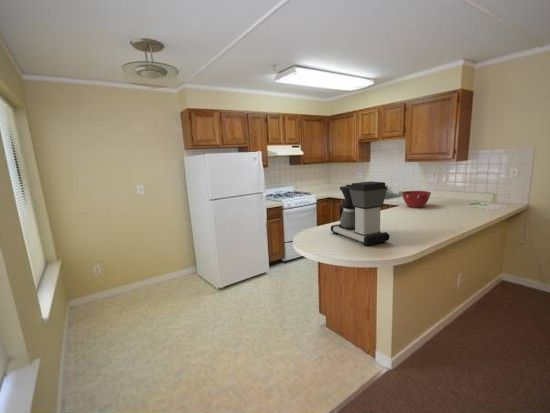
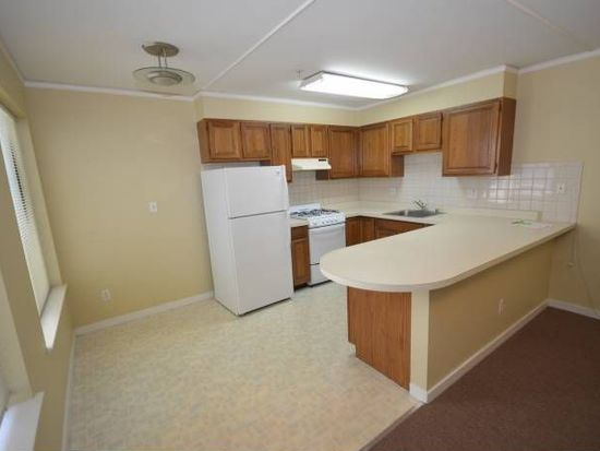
- mixing bowl (415, 199)
- coffee maker (357, 210)
